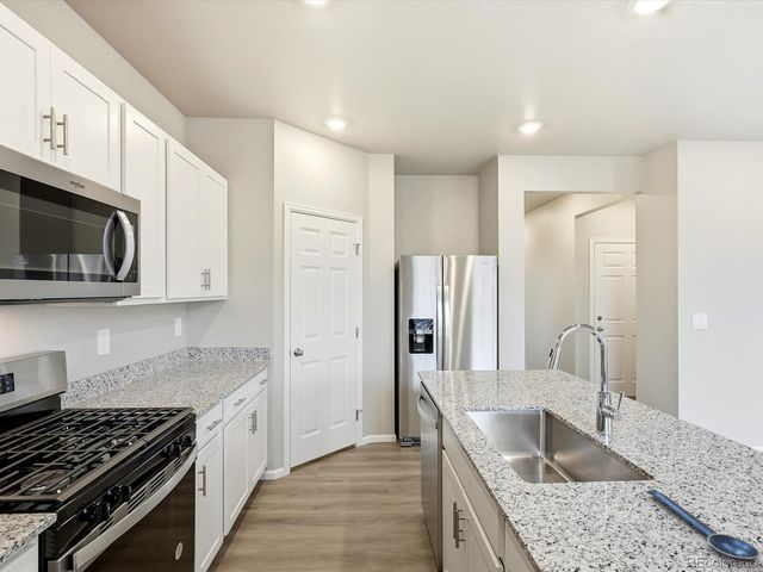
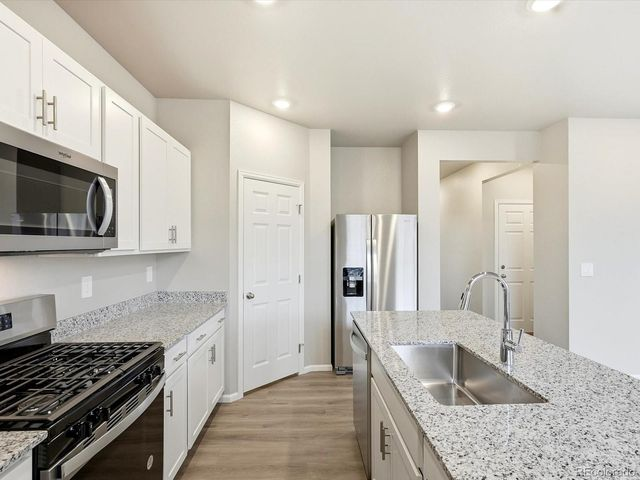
- spoon (697, 520)
